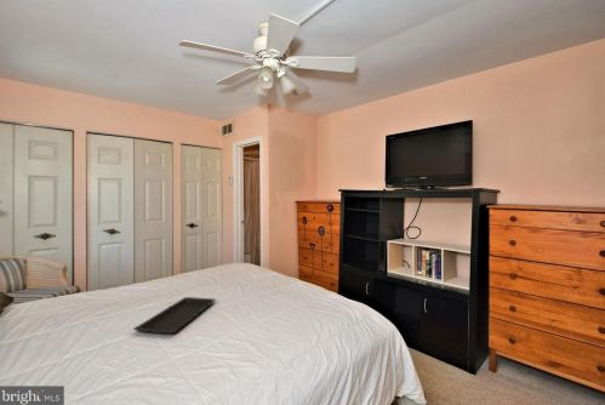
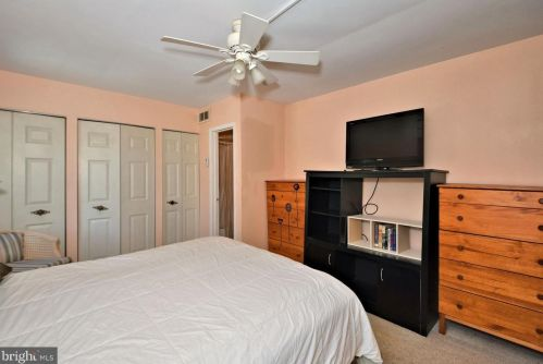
- serving tray (179, 314)
